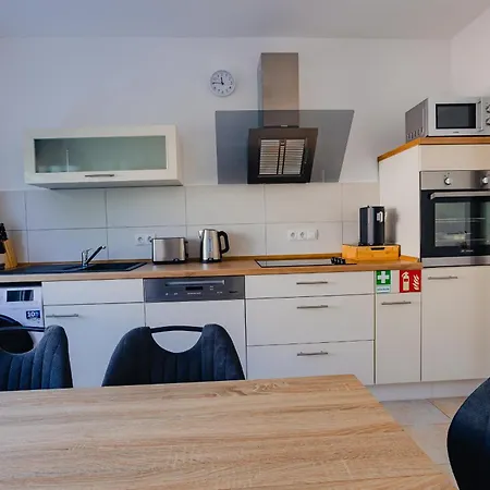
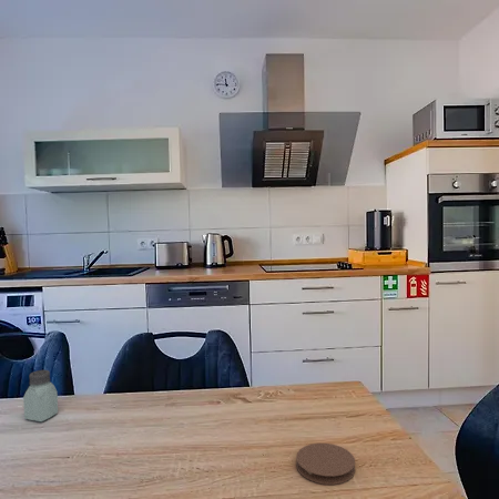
+ saltshaker (40, 395)
+ coaster (325, 461)
